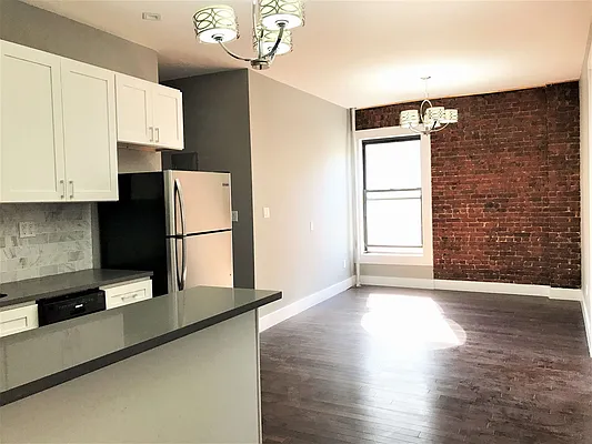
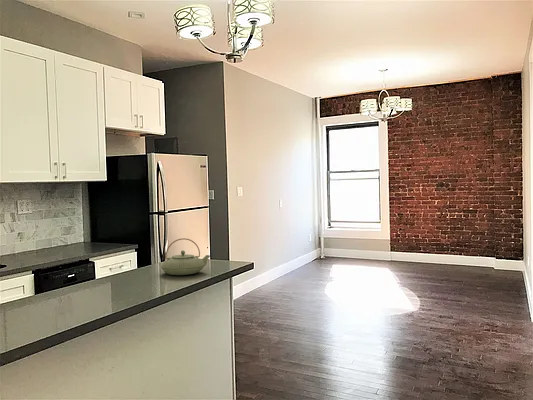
+ teapot (185, 255)
